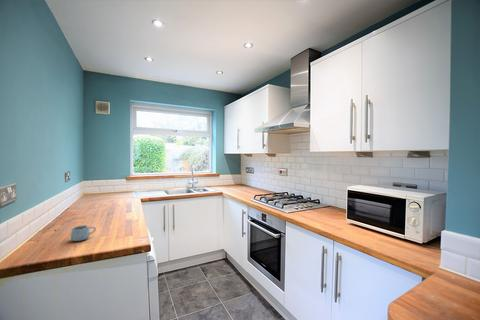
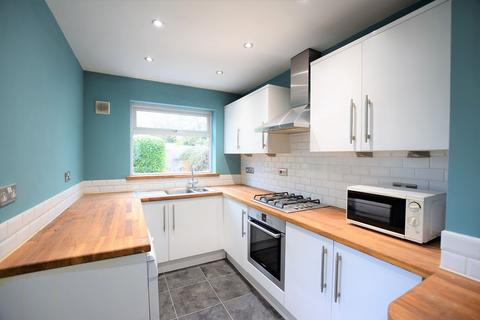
- mug (83, 232)
